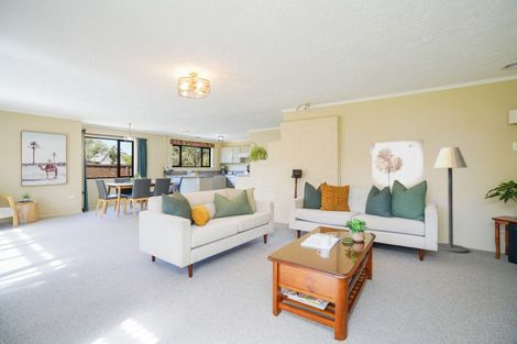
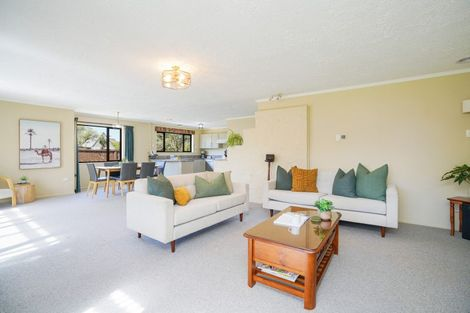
- wall art (396, 164)
- floor lamp (450, 198)
